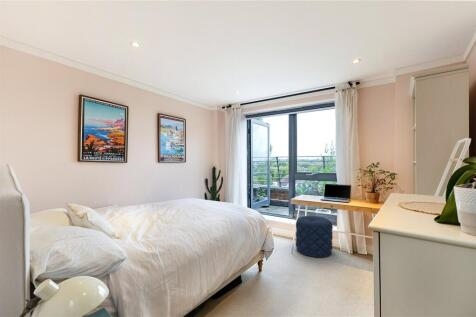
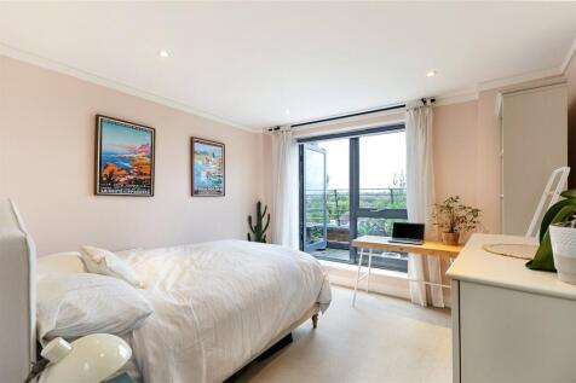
- pouf (313, 234)
